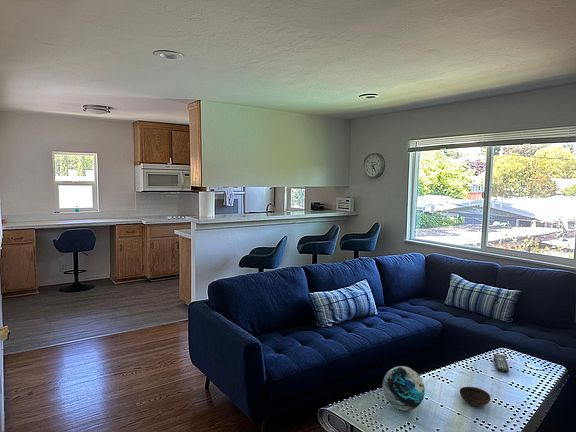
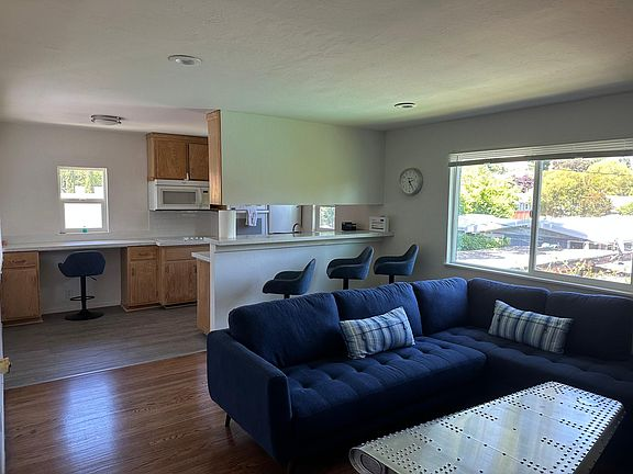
- decorative orb (403, 388)
- bowl (474, 398)
- remote control (500, 362)
